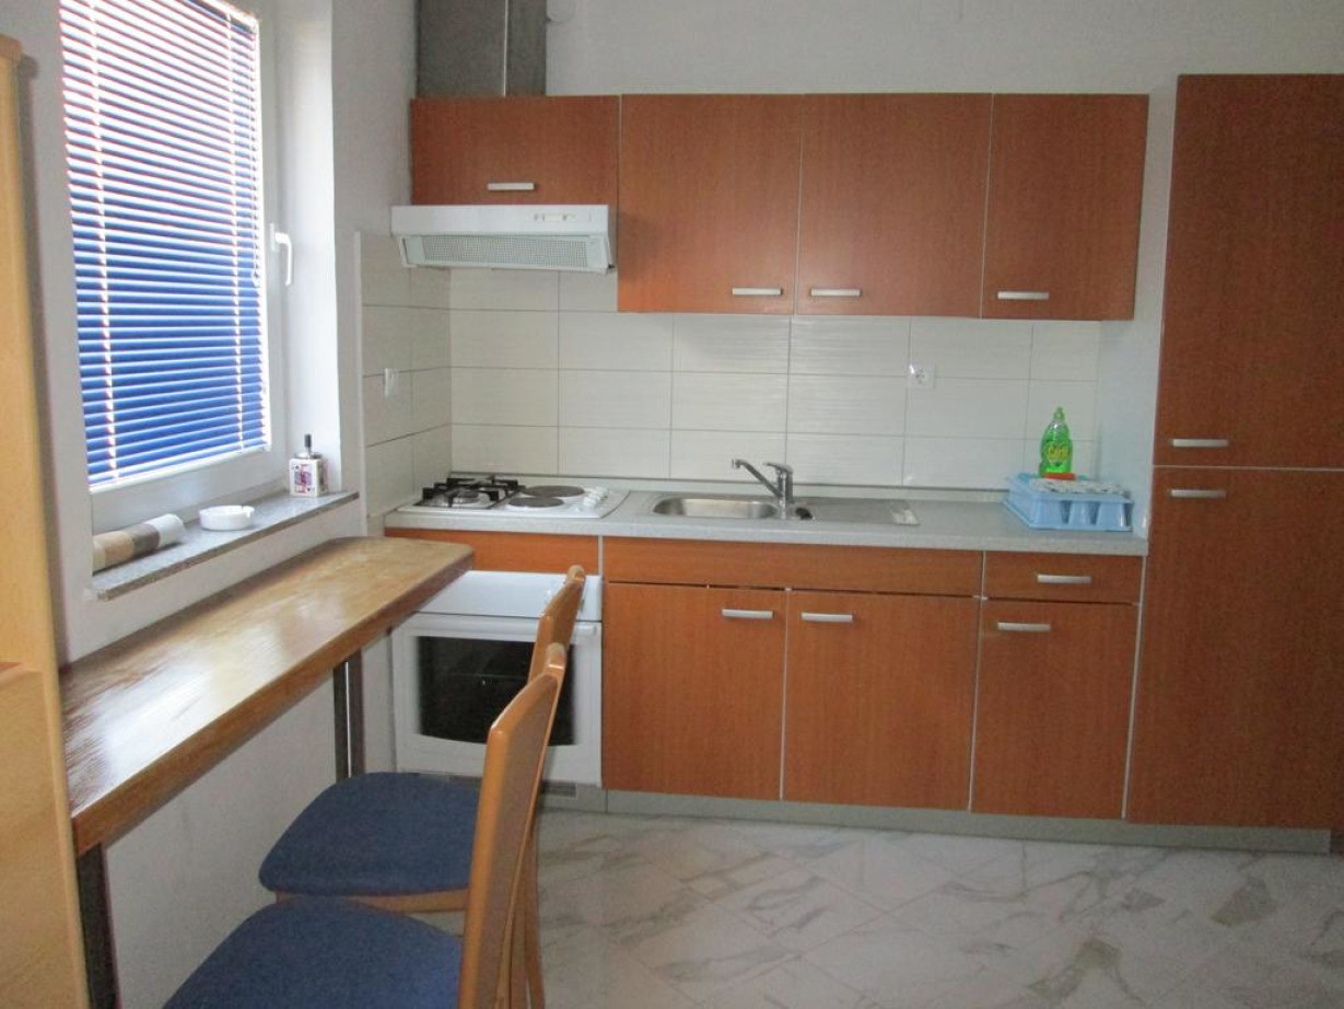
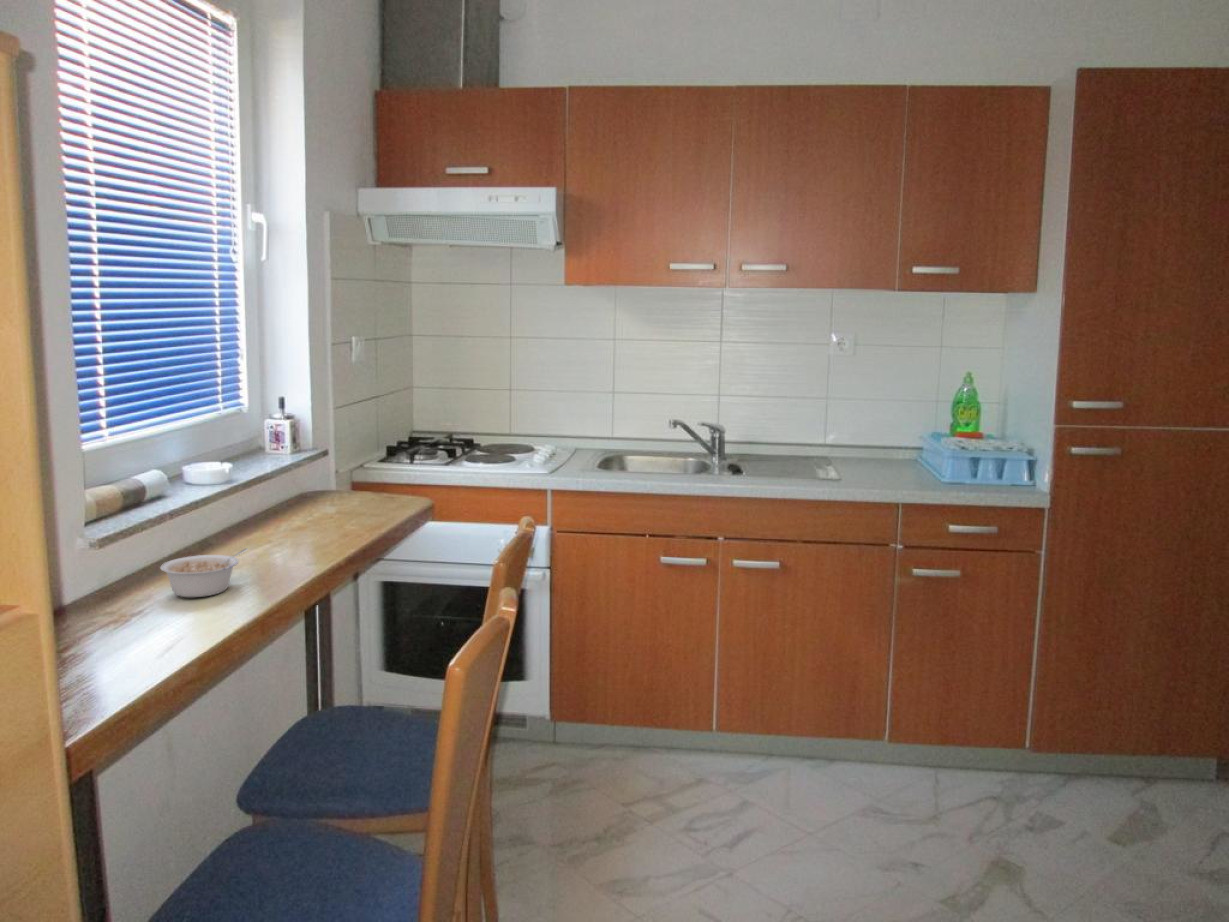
+ legume (201, 573)
